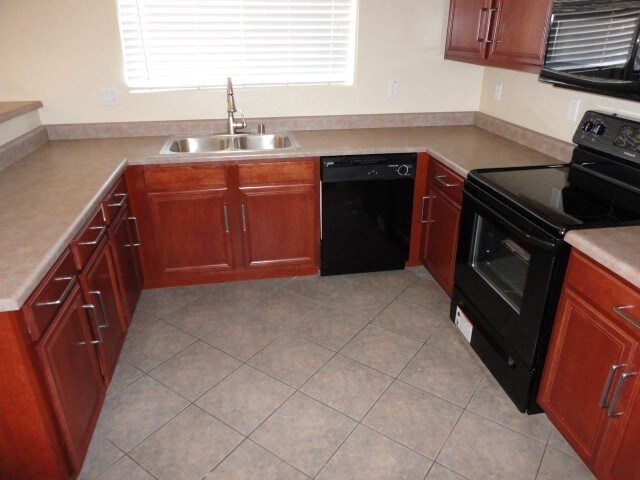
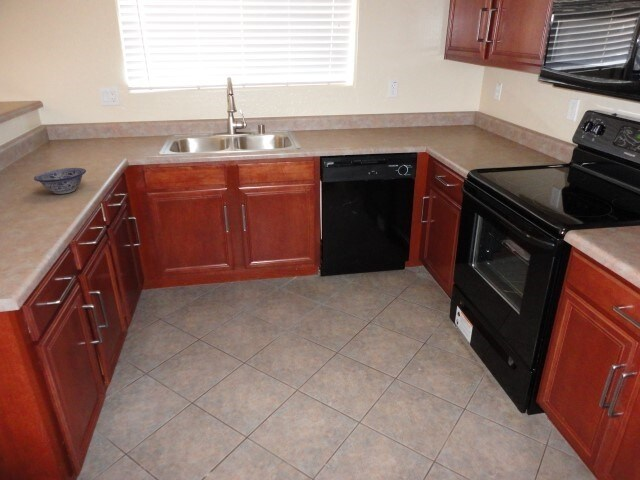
+ bowl (62, 182)
